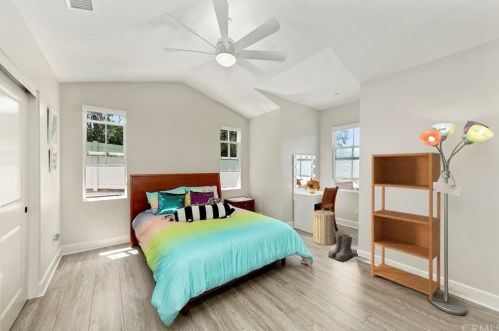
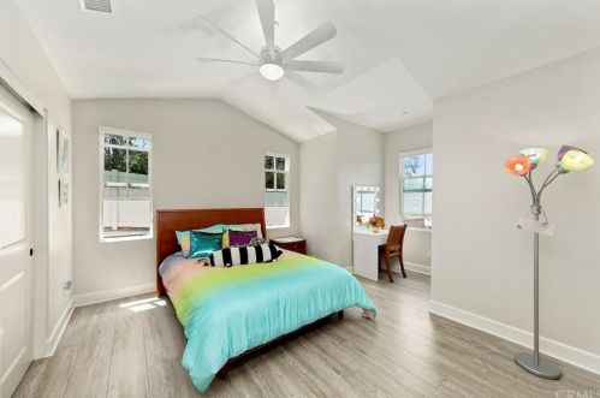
- laundry hamper (323, 224)
- boots (340, 246)
- bookcase (403, 218)
